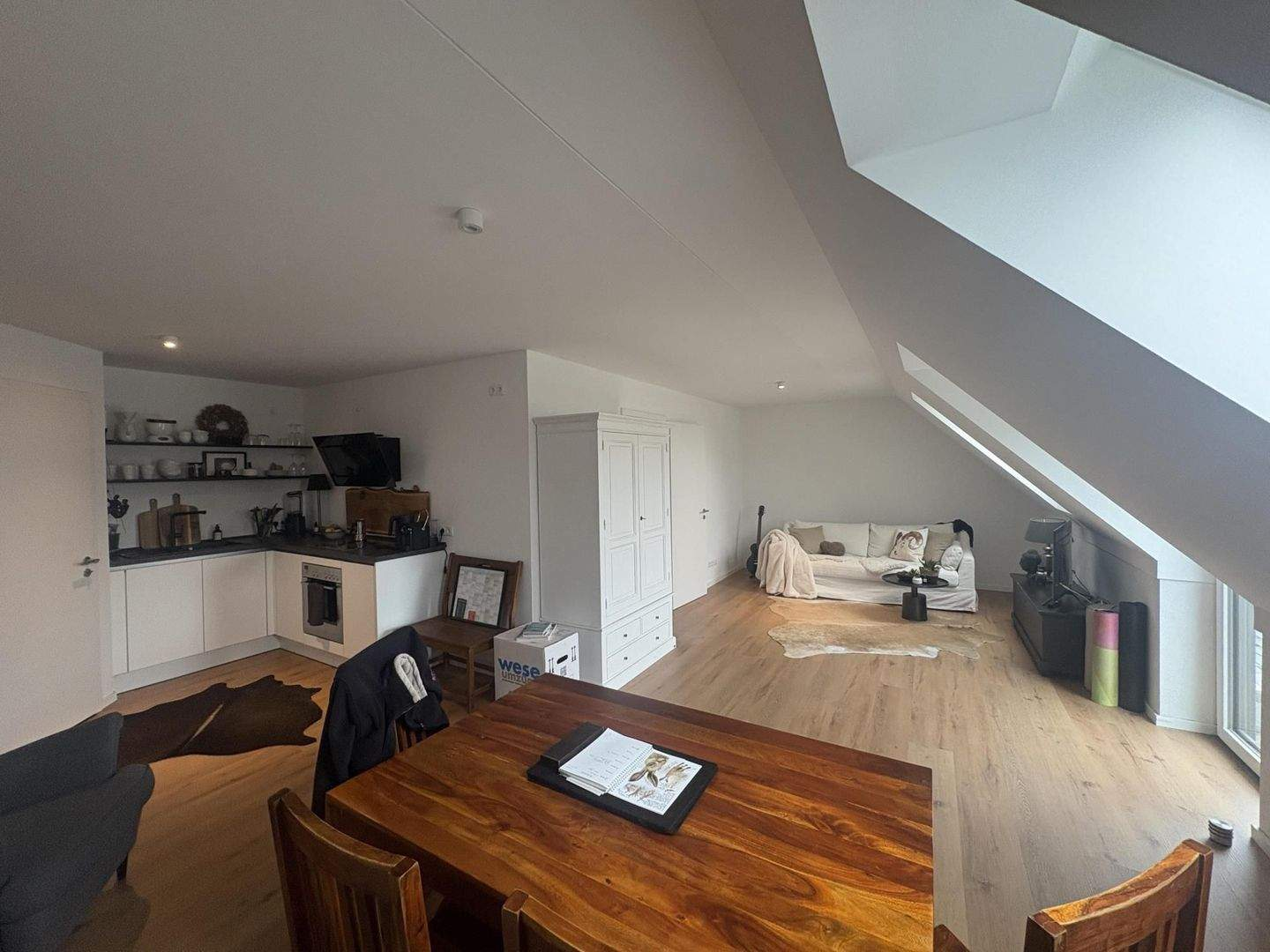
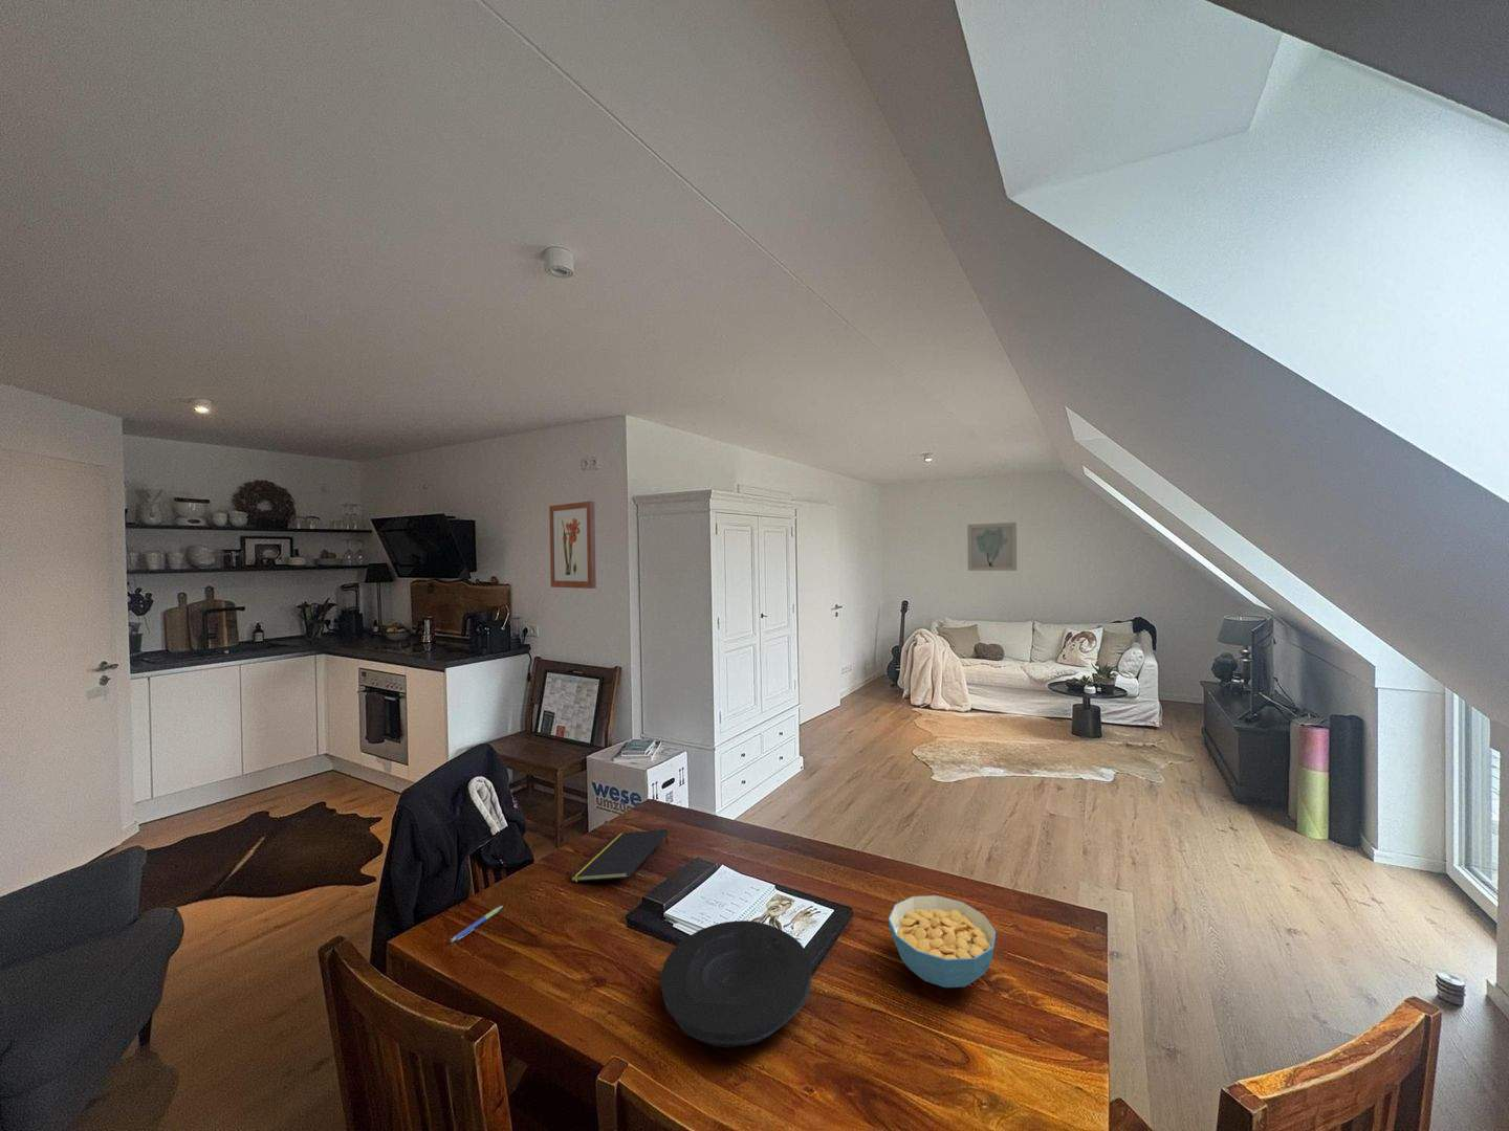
+ pen (478, 922)
+ plate (737, 986)
+ cereal bowl (941, 949)
+ wall art (991, 546)
+ notepad (621, 853)
+ wall art (572, 545)
